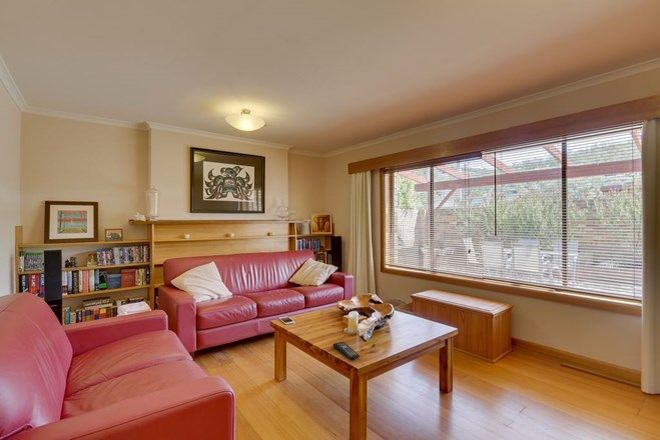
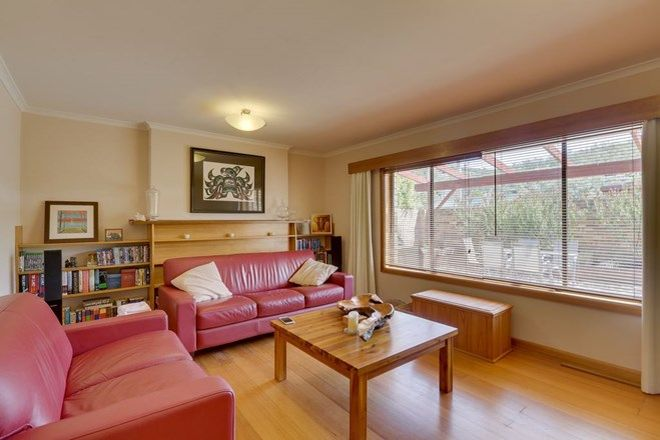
- remote control (345, 349)
